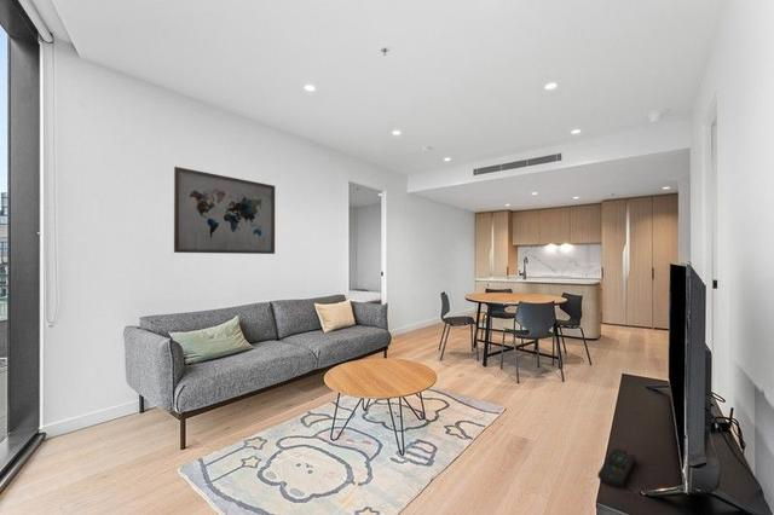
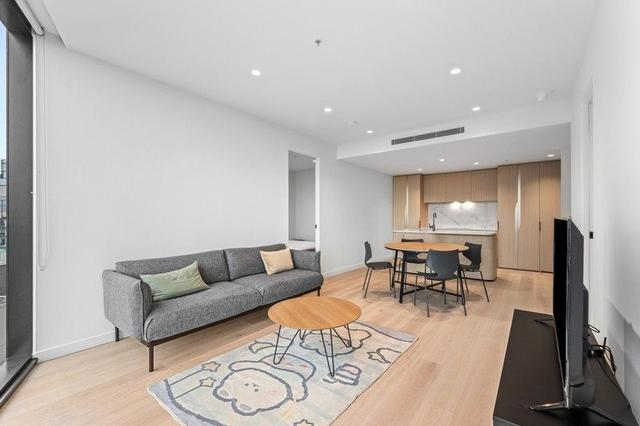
- remote control (617, 465)
- wall art (230, 215)
